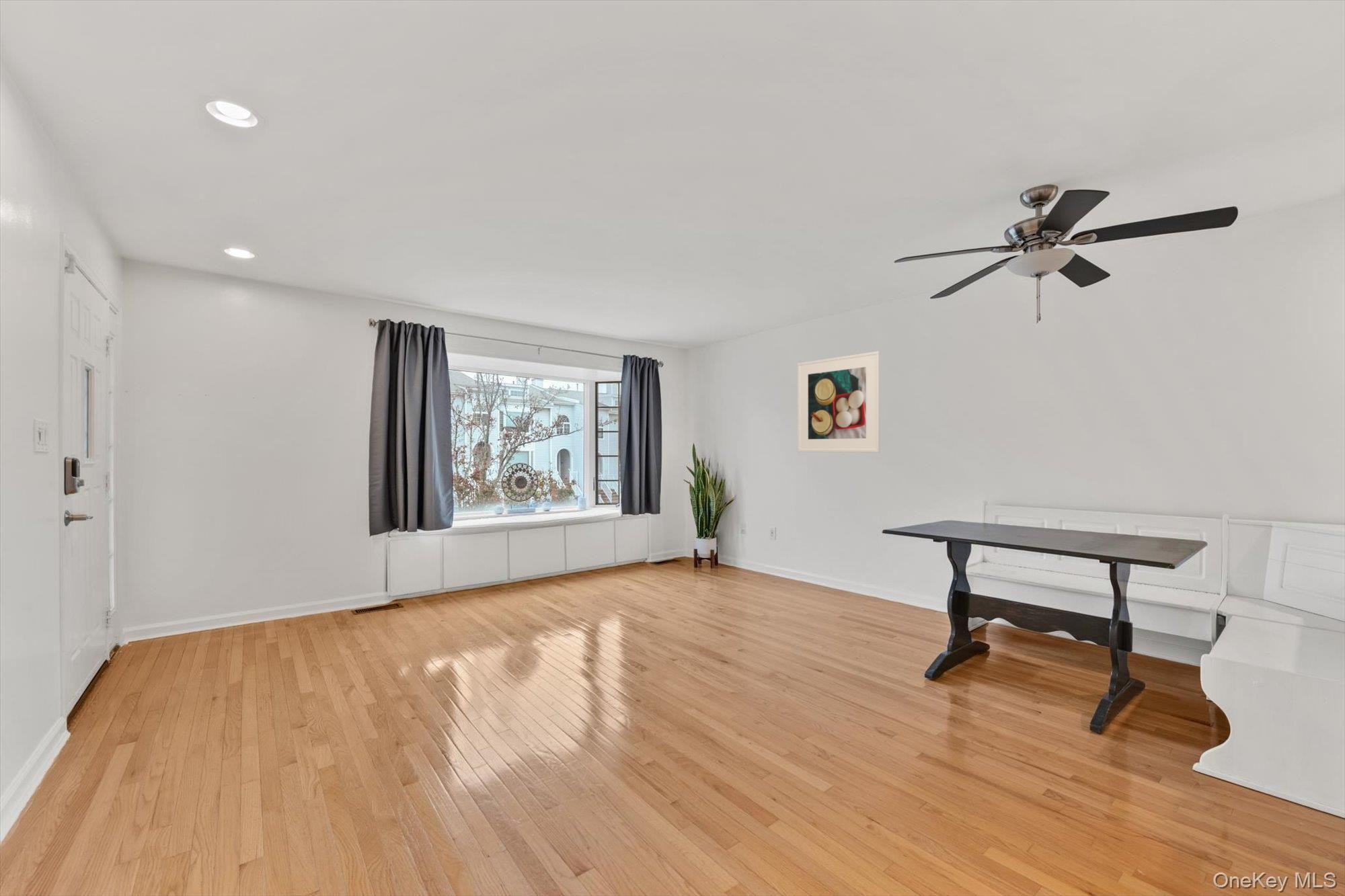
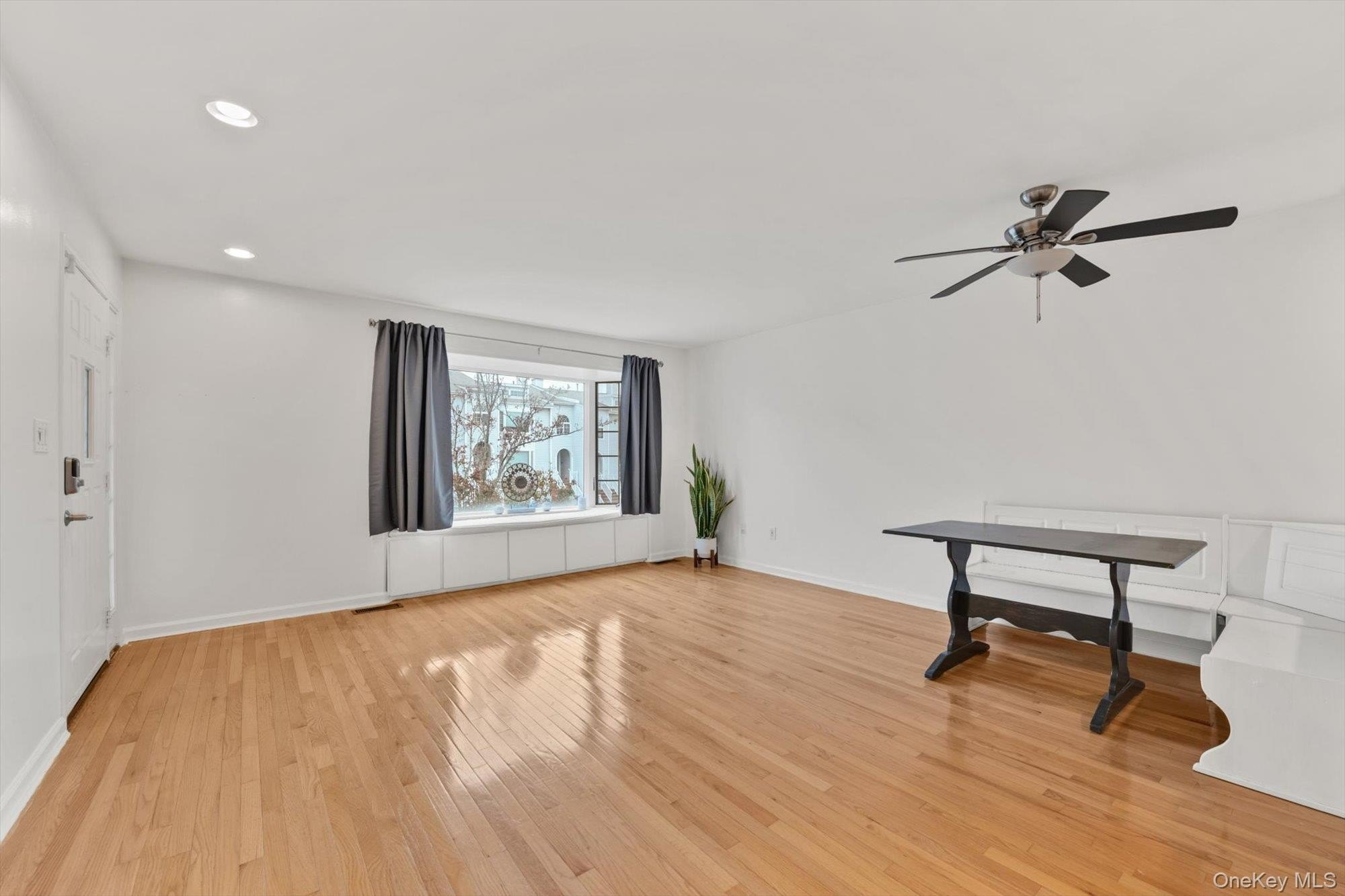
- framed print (836, 405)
